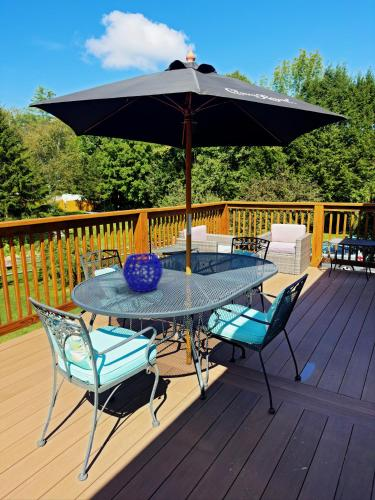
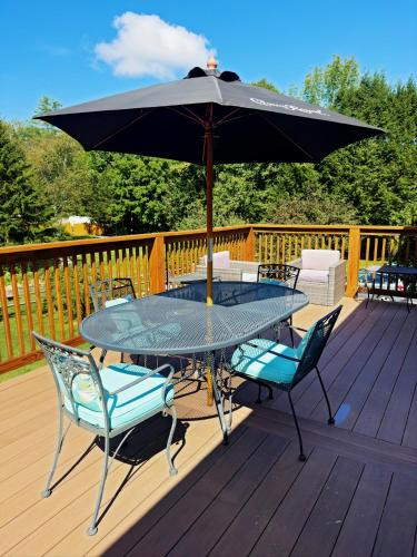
- decorative bowl (142, 272)
